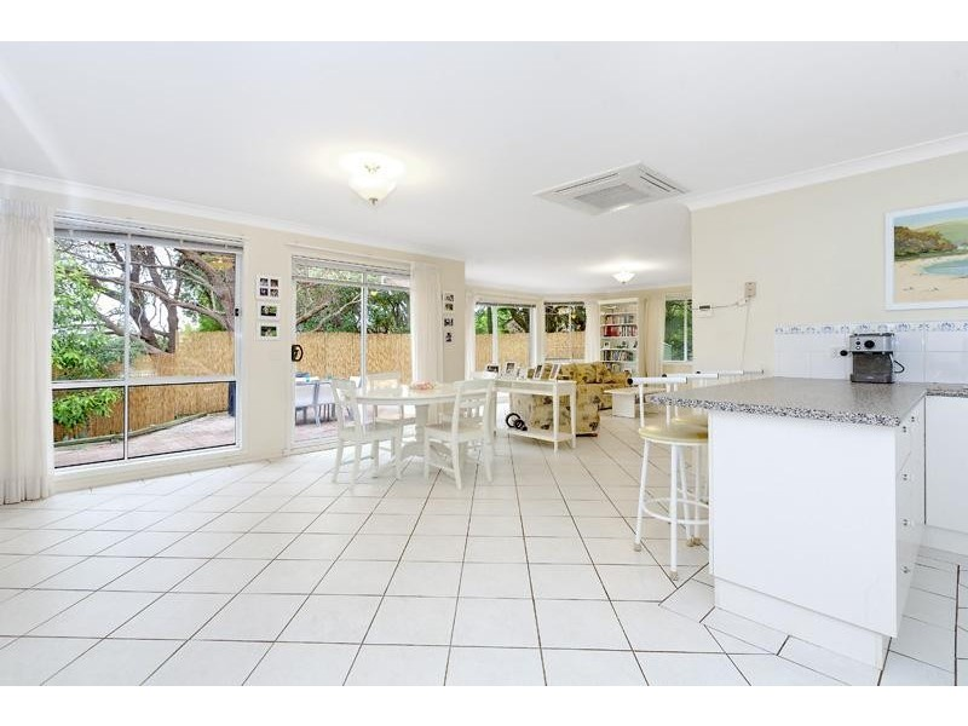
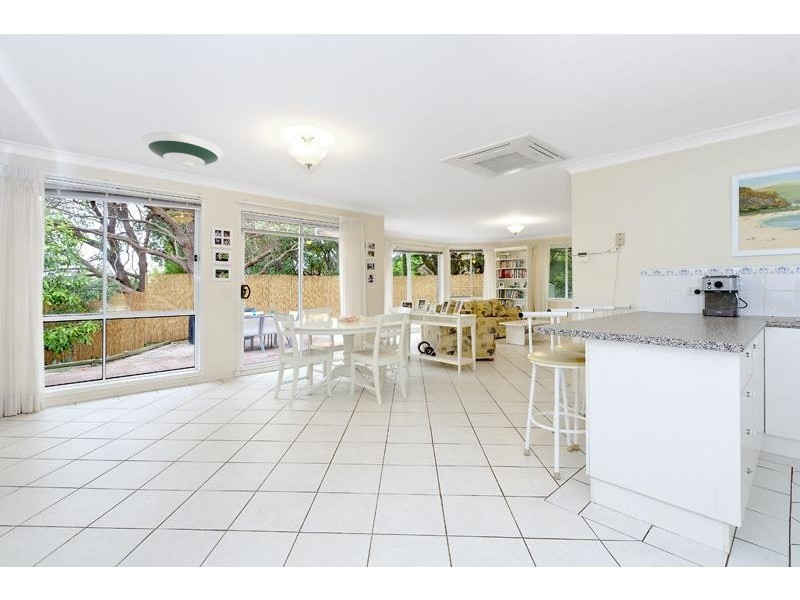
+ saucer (184, 156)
